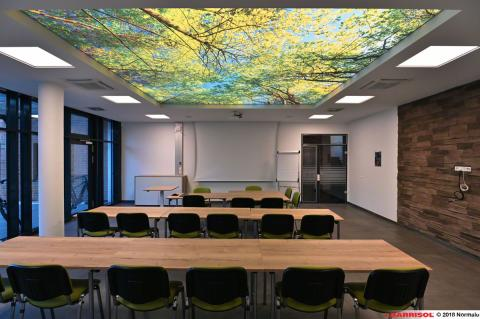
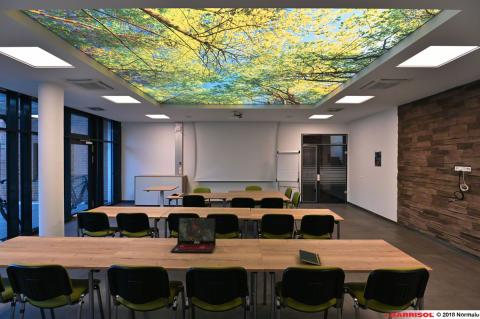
+ notepad (309, 257)
+ laptop (194, 234)
